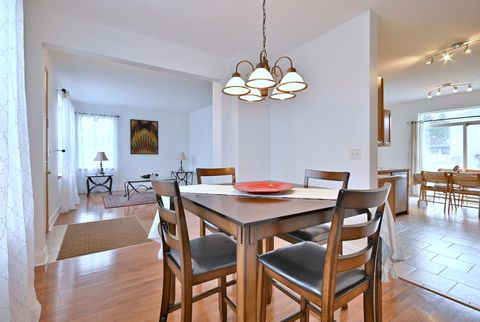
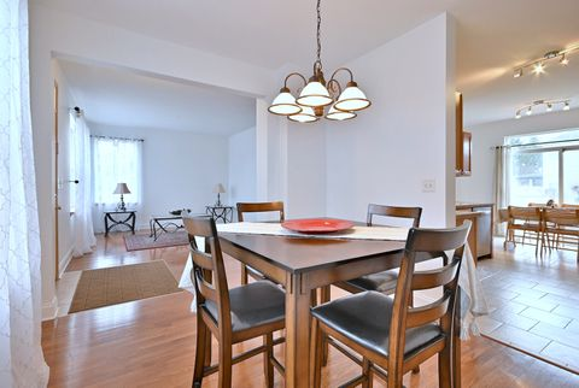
- wall art (144, 137)
